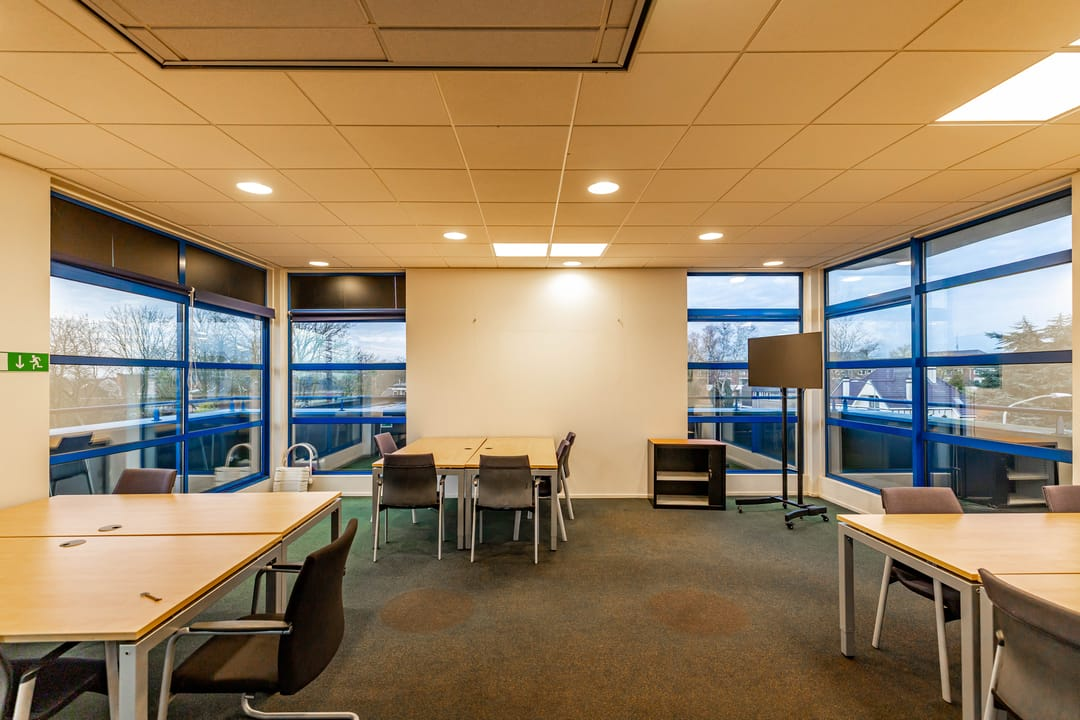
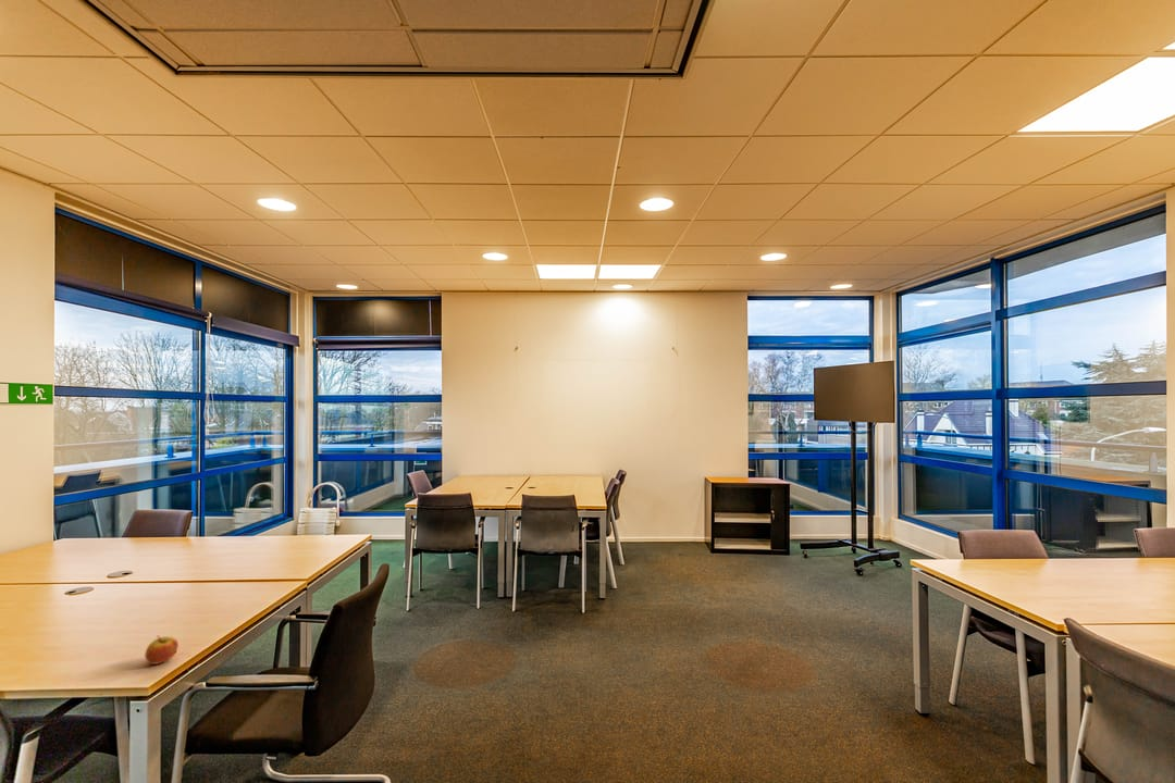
+ apple (161, 648)
